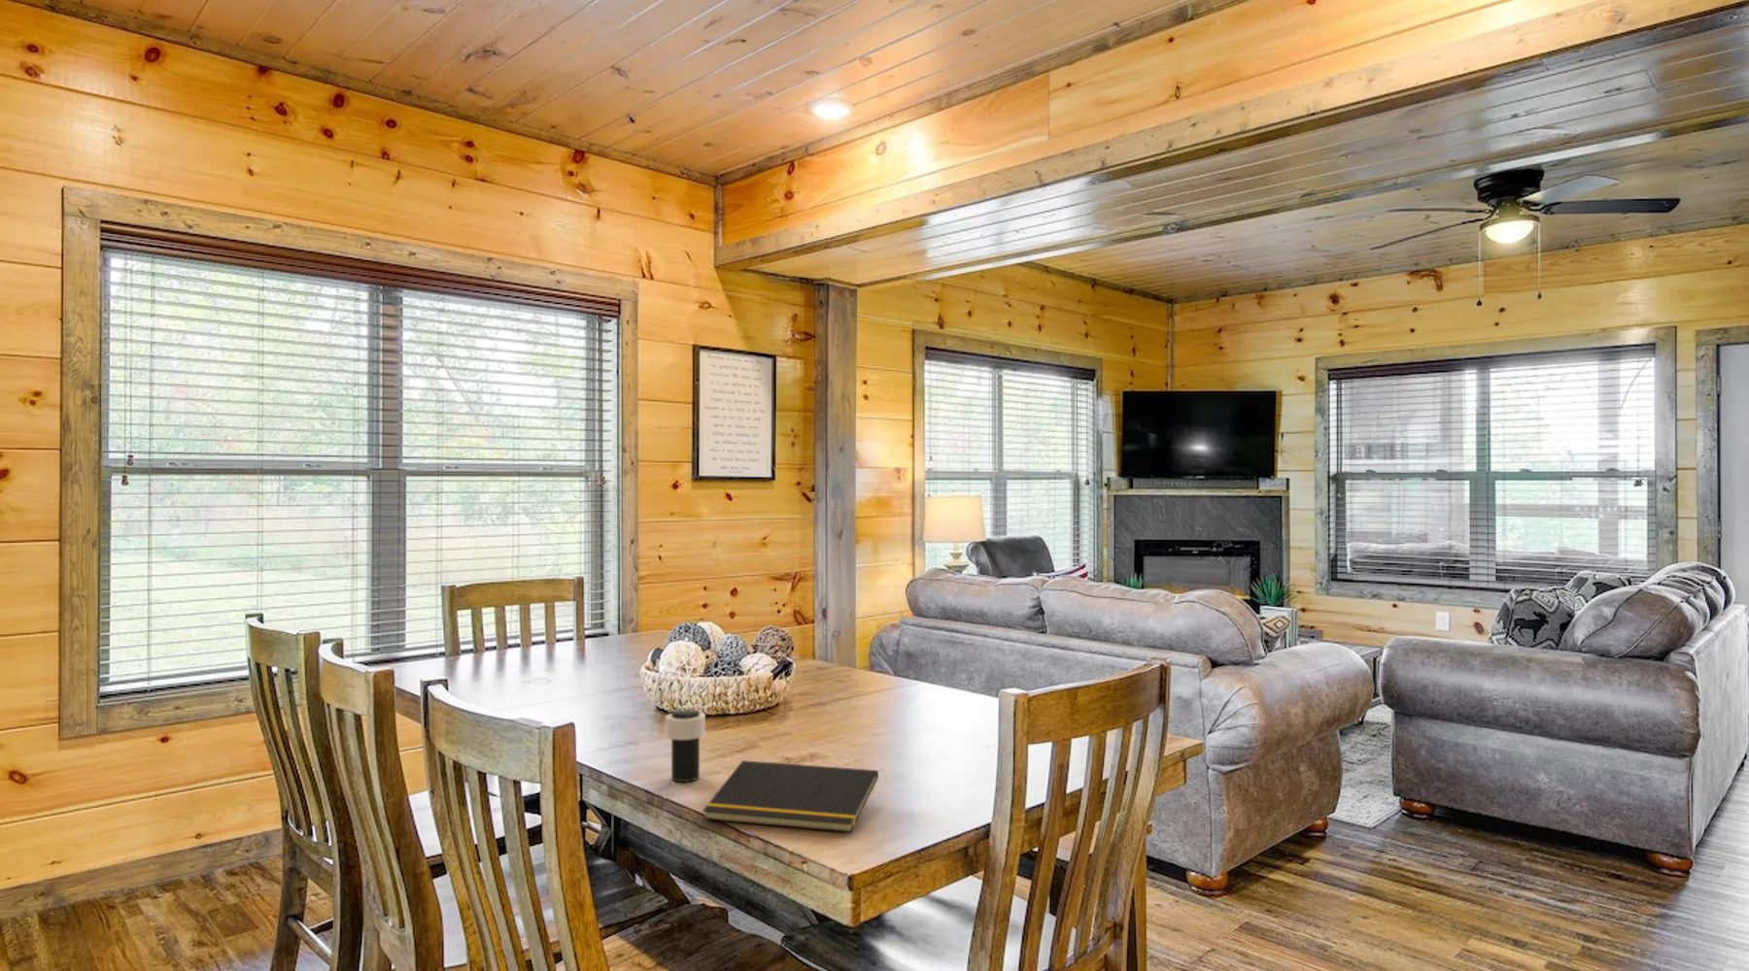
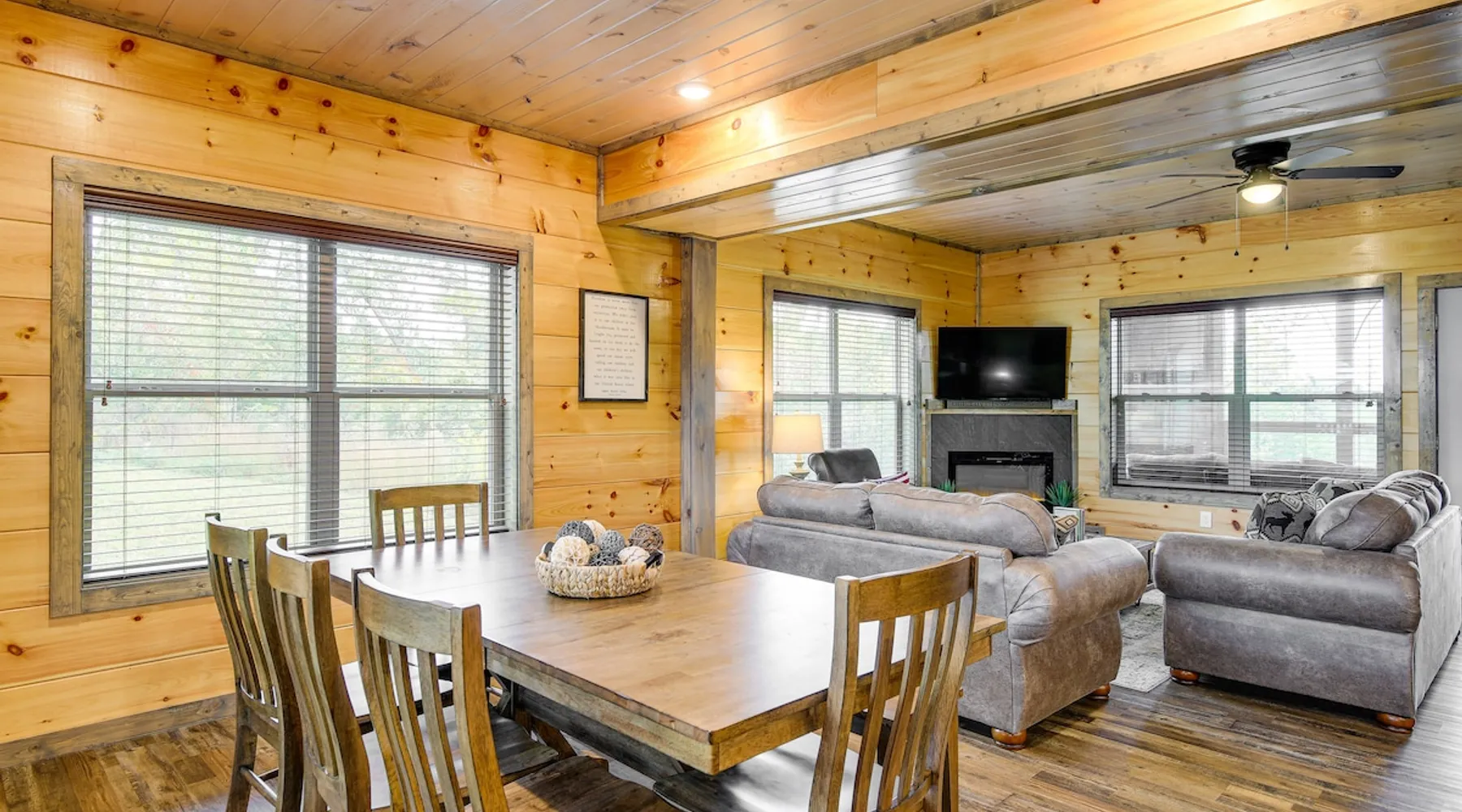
- cup (685, 745)
- notepad (793, 793)
